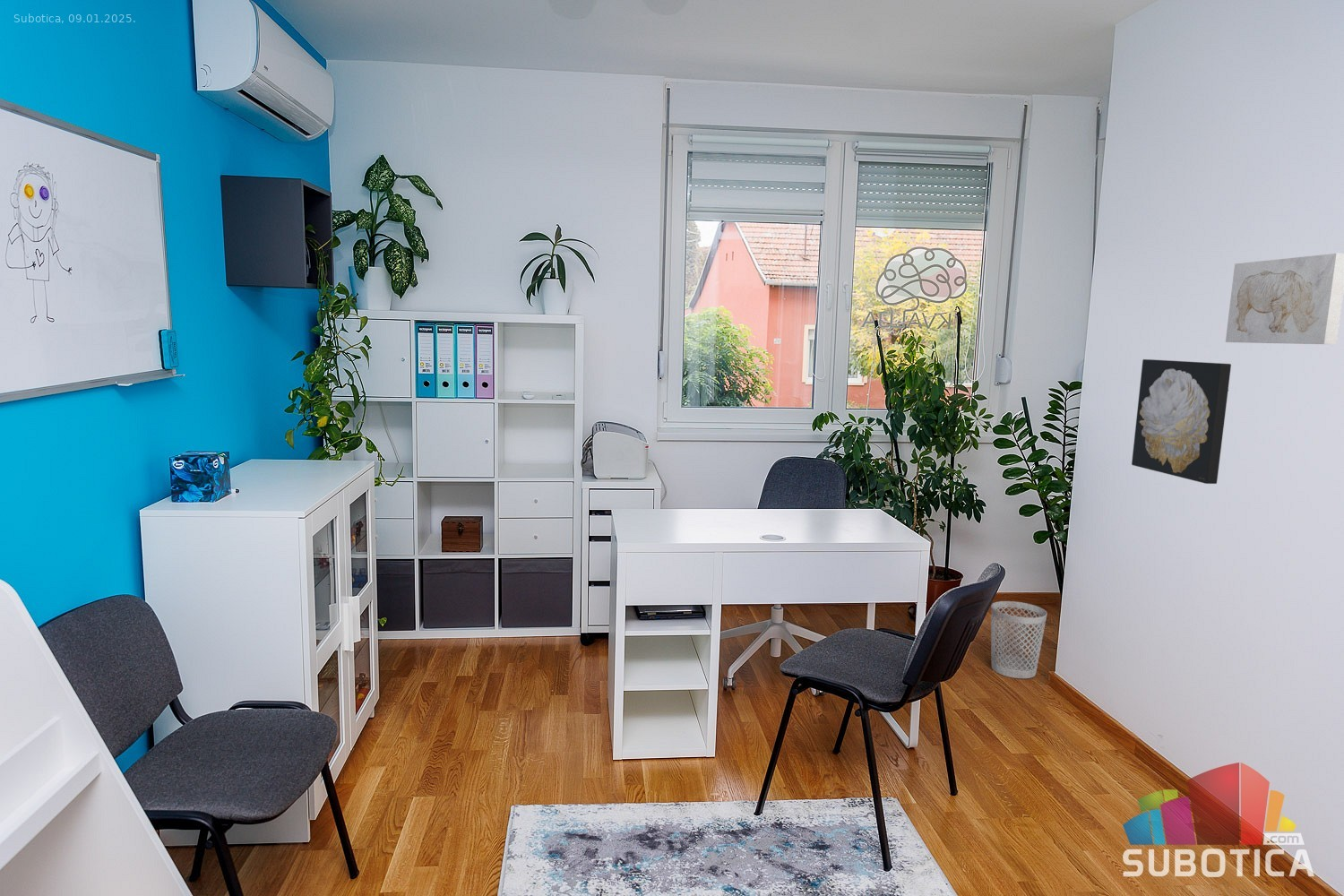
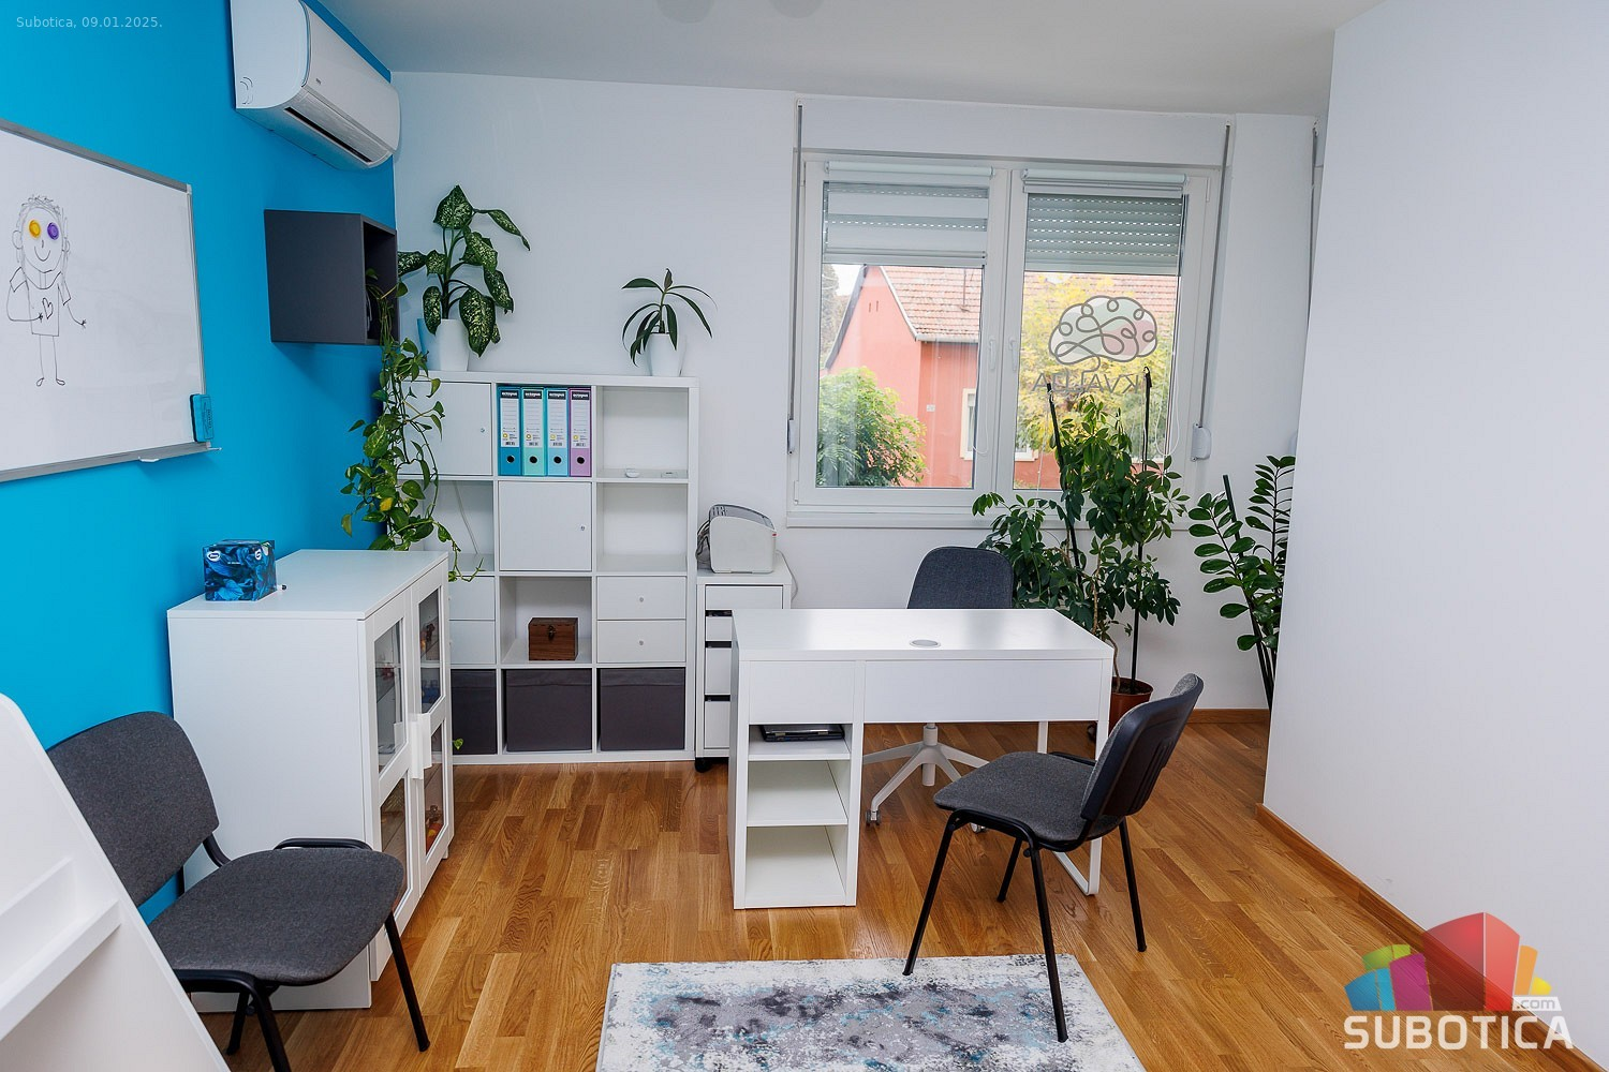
- wall art (1282, 301)
- wall art (1178, 418)
- wastebasket (1016, 640)
